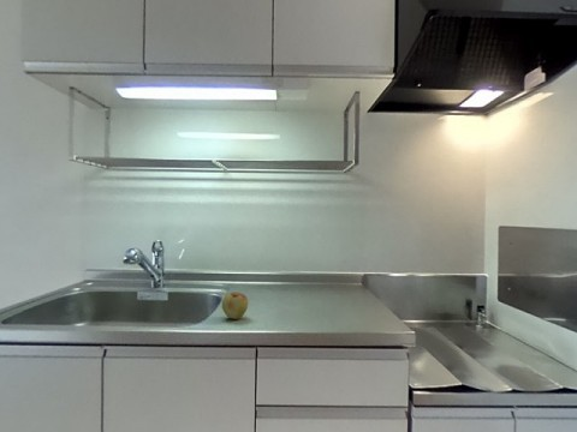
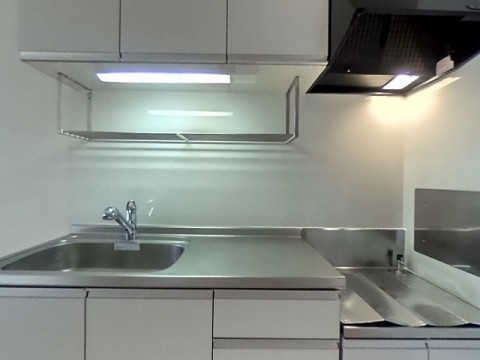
- apple (234, 305)
